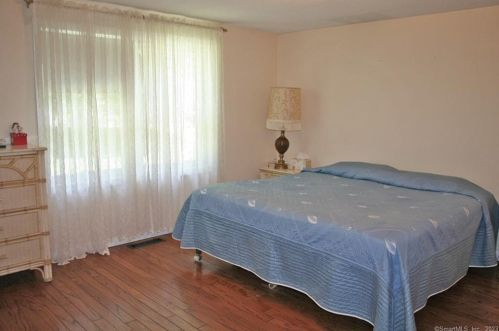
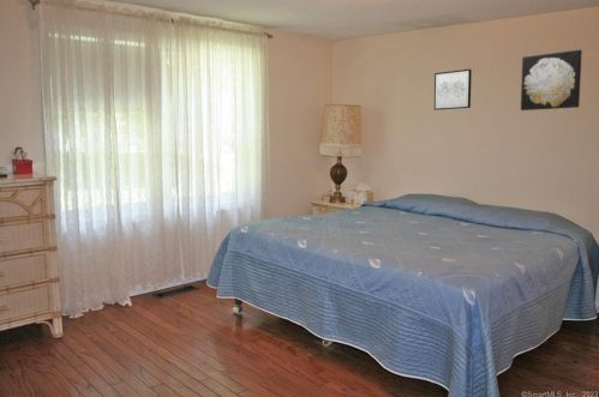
+ wall art (451, 90)
+ wall art (550, 80)
